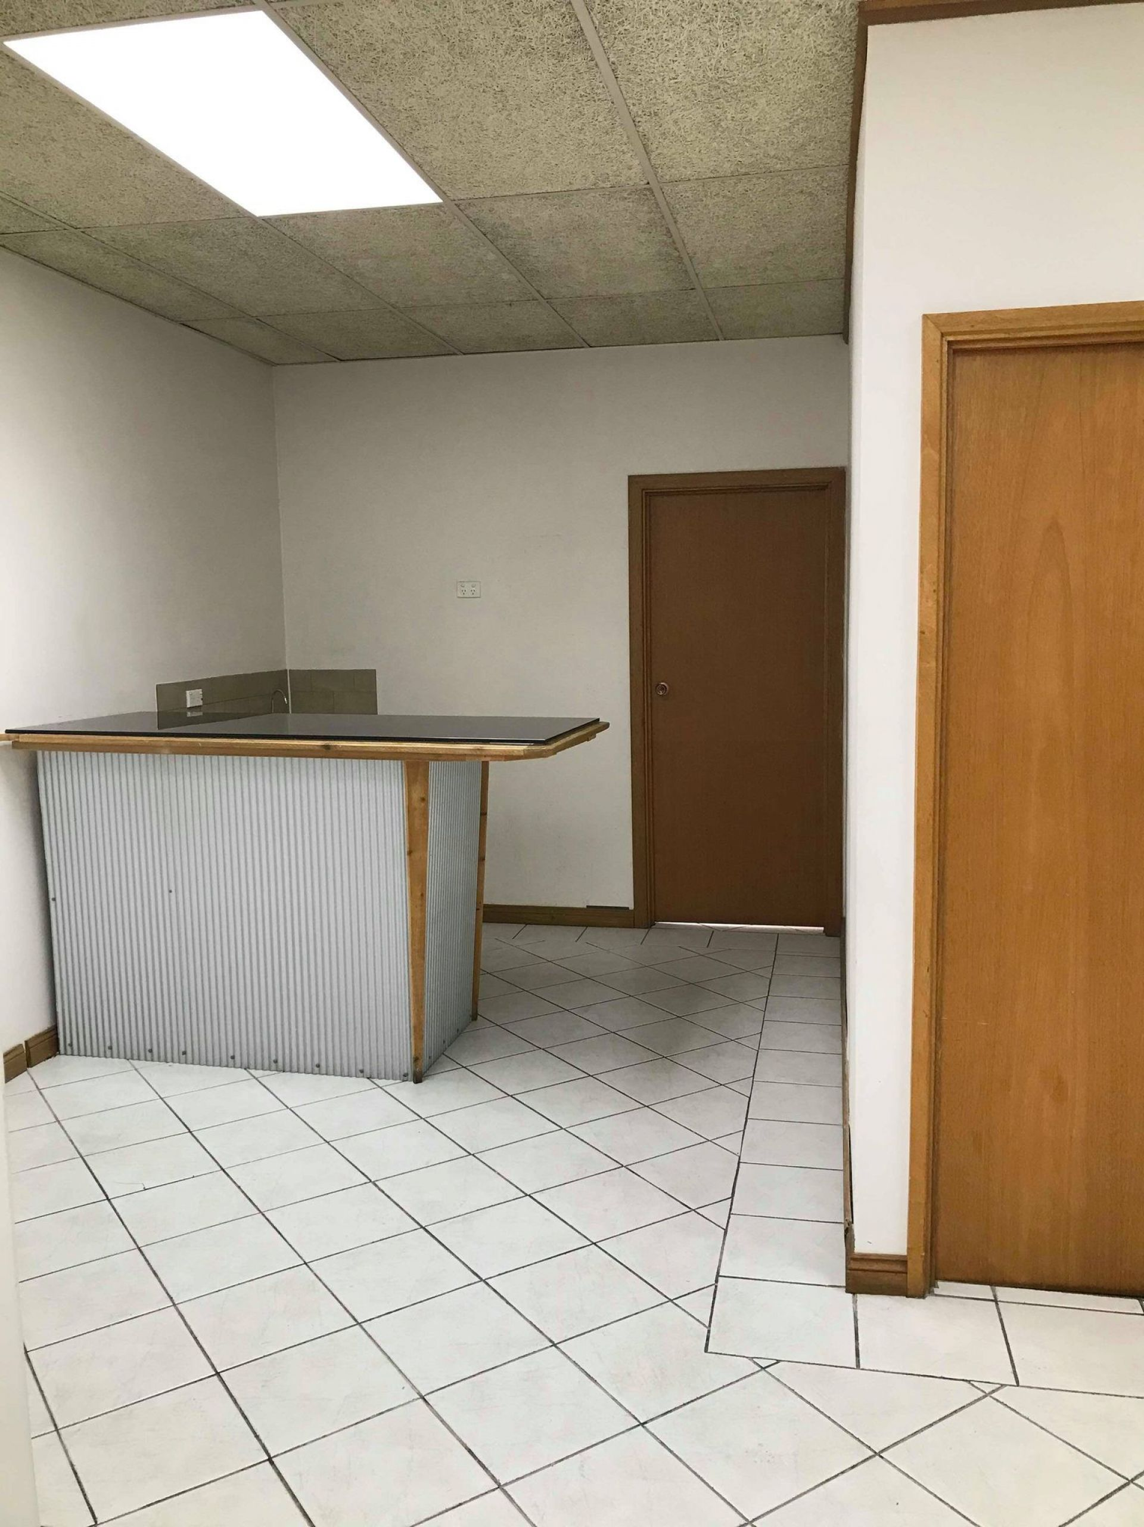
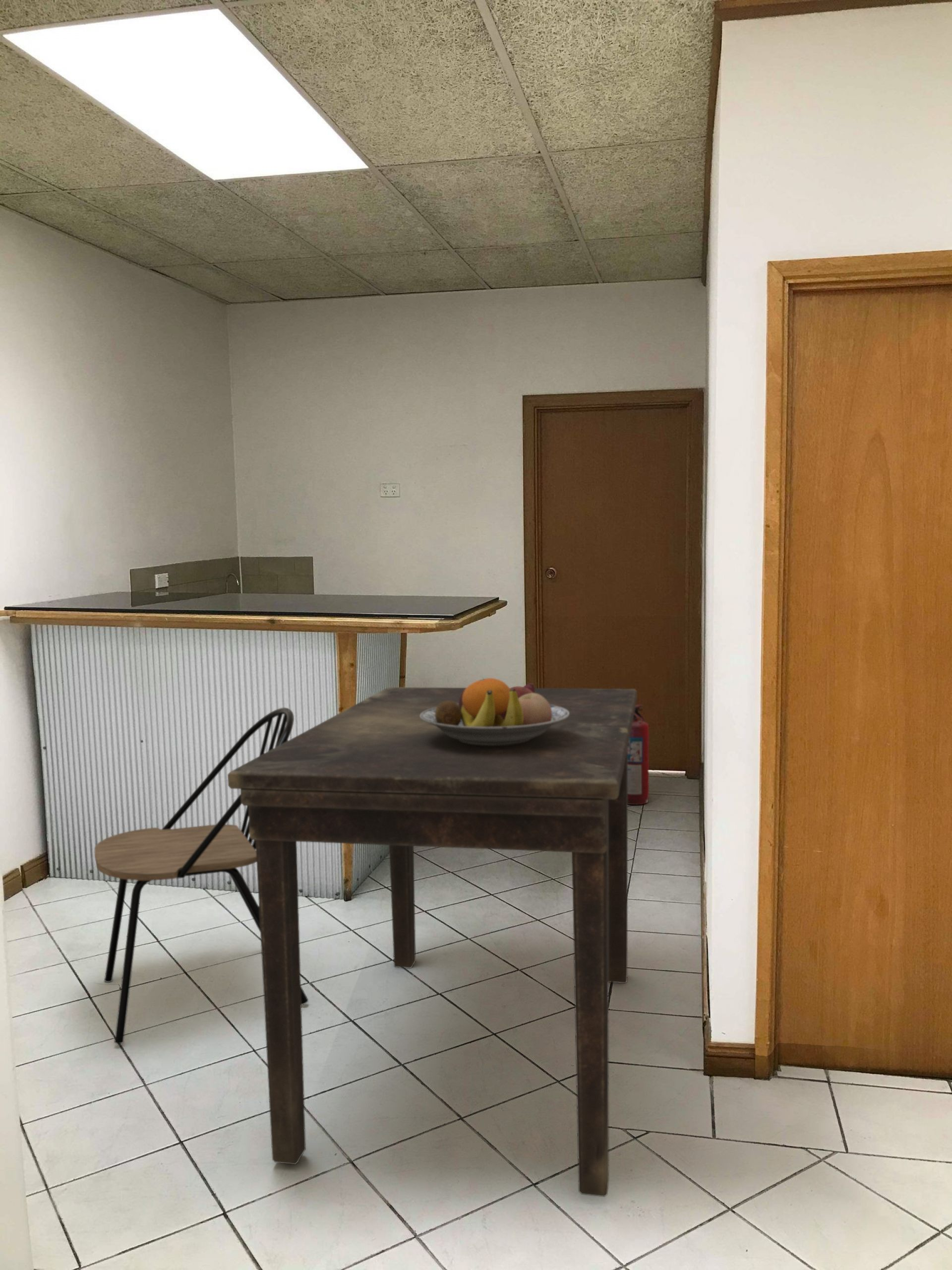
+ fire extinguisher (634, 752)
+ dining table (476, 848)
+ dining chair (197, 856)
+ fruit bowl (494, 706)
